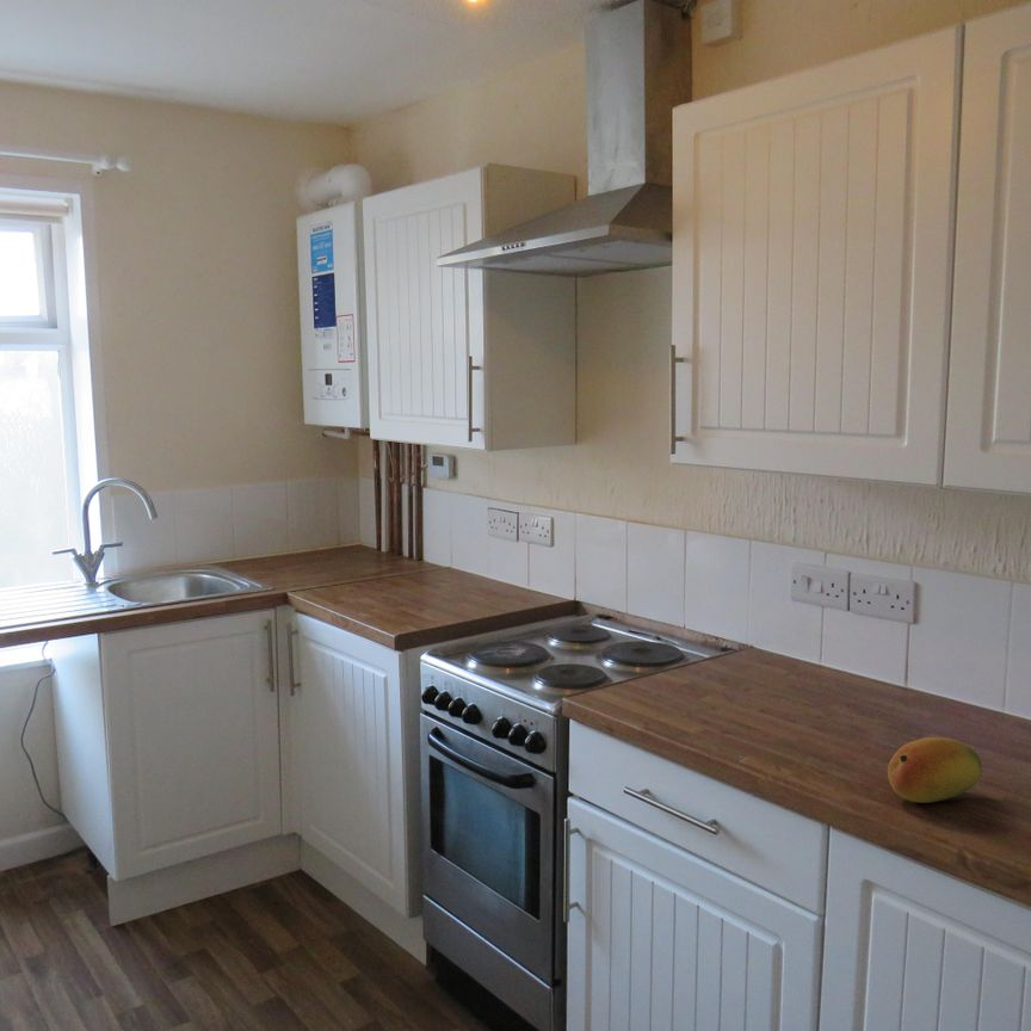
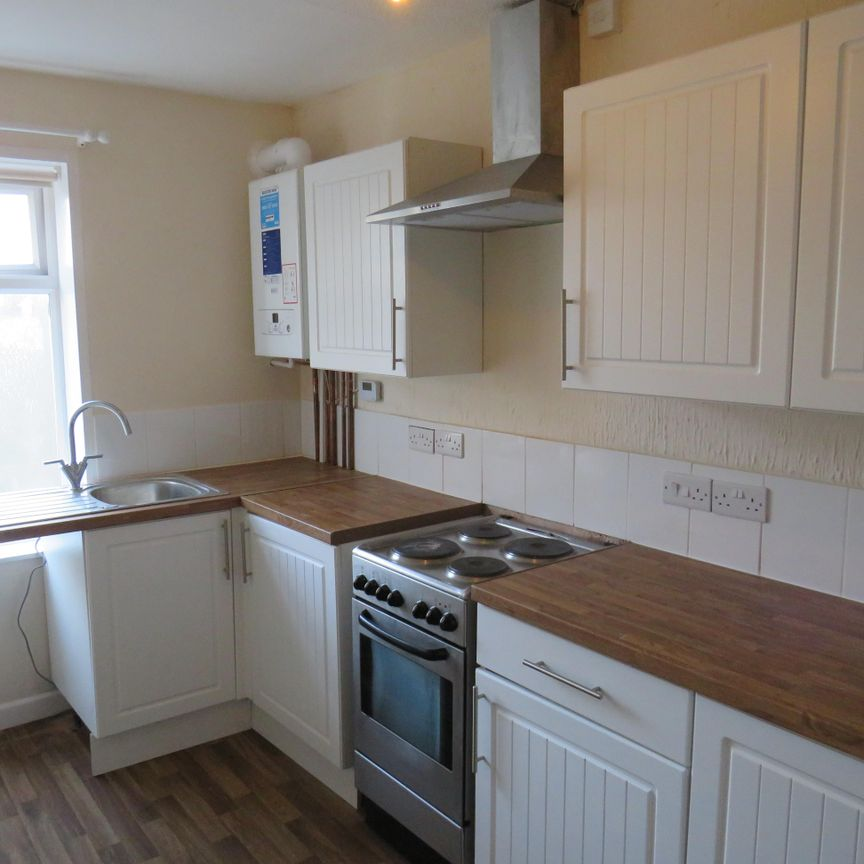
- fruit (938, 767)
